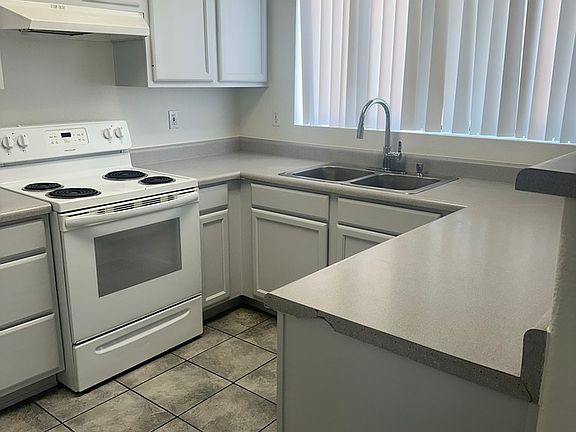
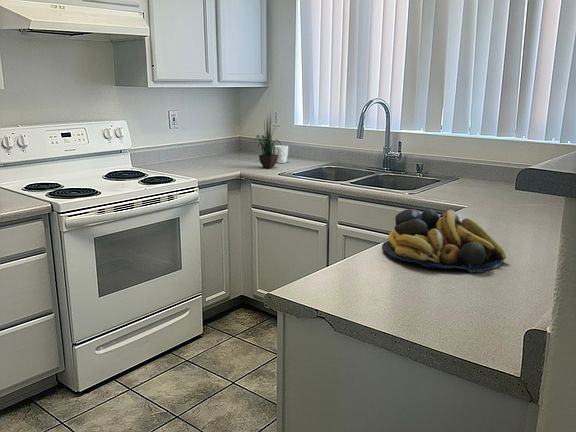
+ mug (279, 154)
+ fruit bowl (442, 232)
+ potted plant (266, 137)
